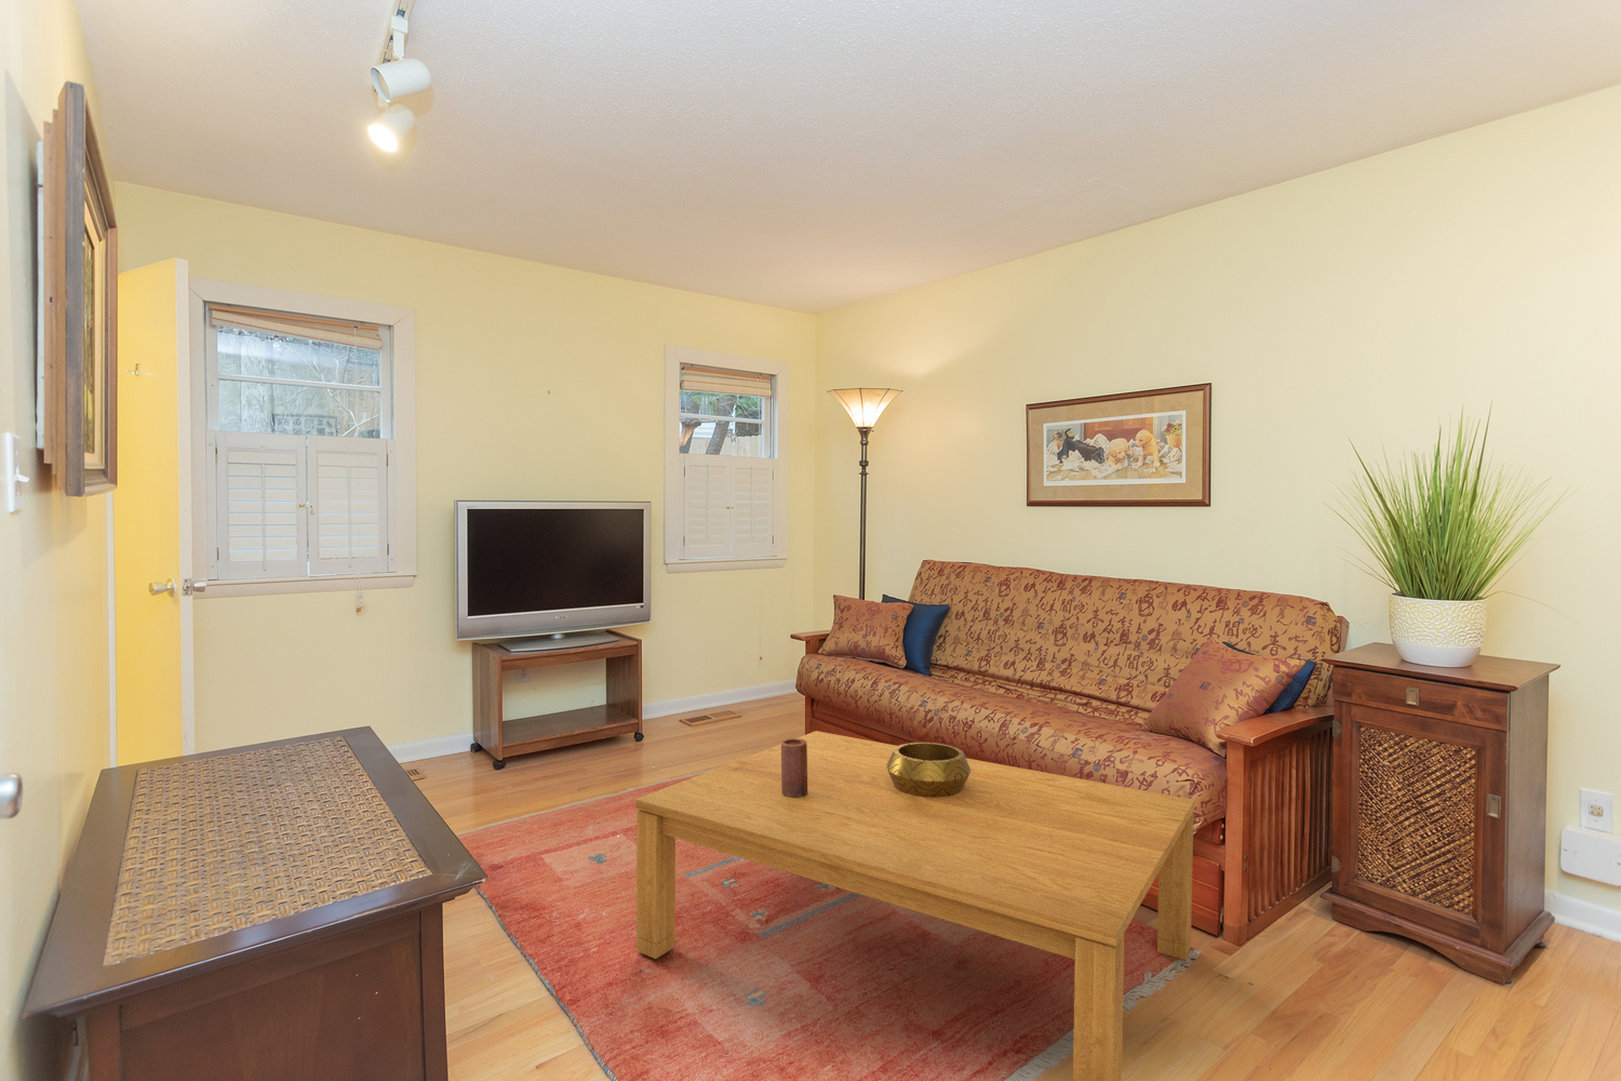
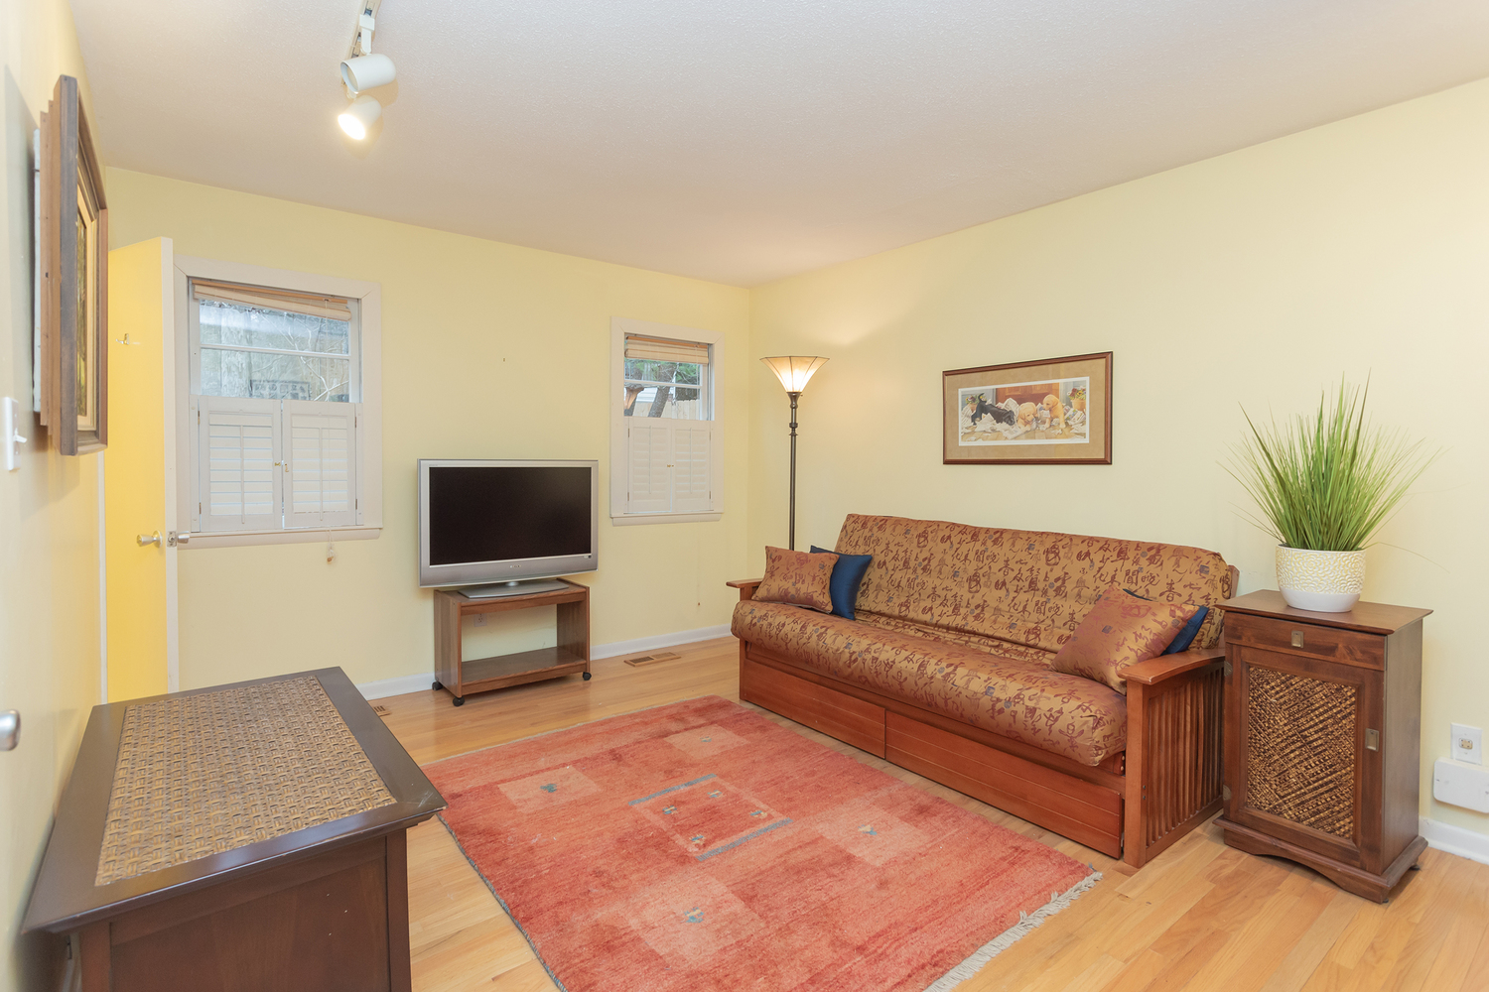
- candle (795, 766)
- decorative bowl (927, 767)
- coffee table (917, 875)
